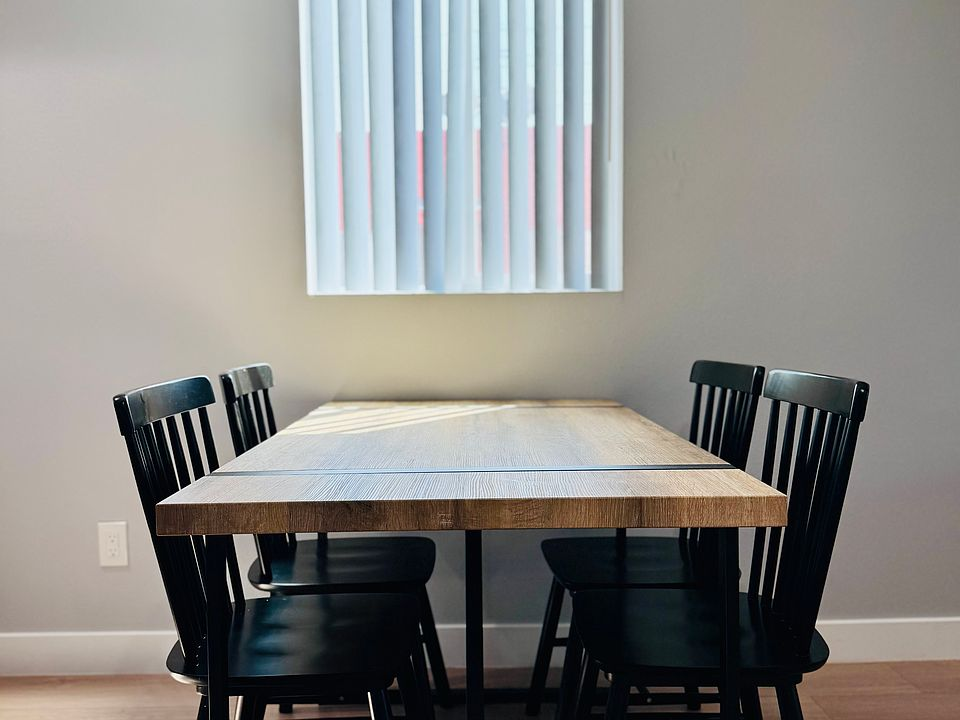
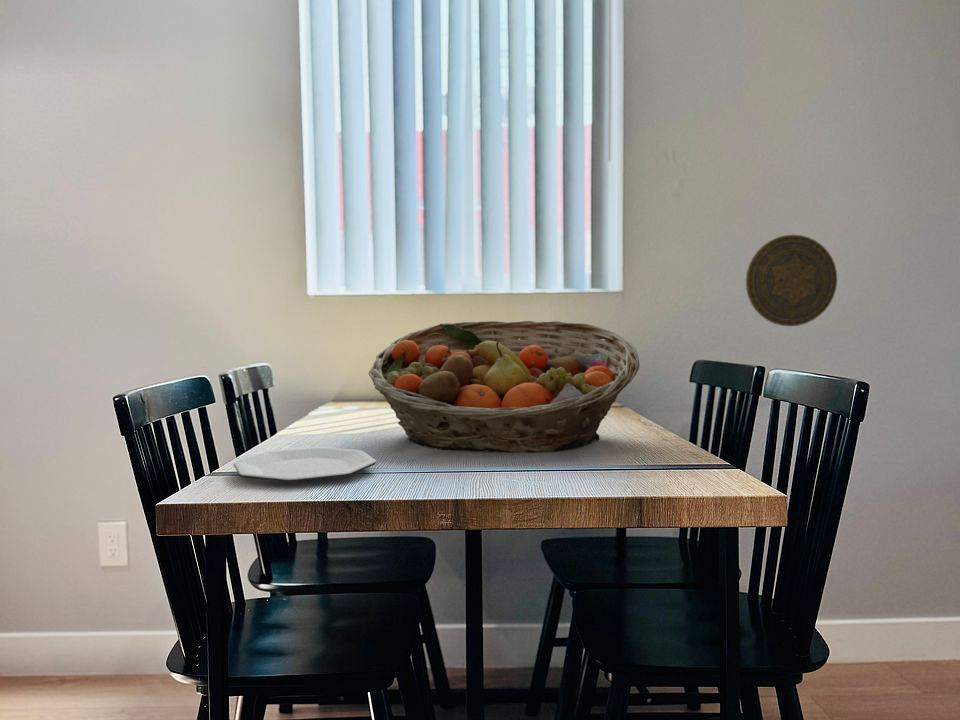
+ plate (305, 466)
+ fruit basket (502, 381)
+ decorative plate (792, 280)
